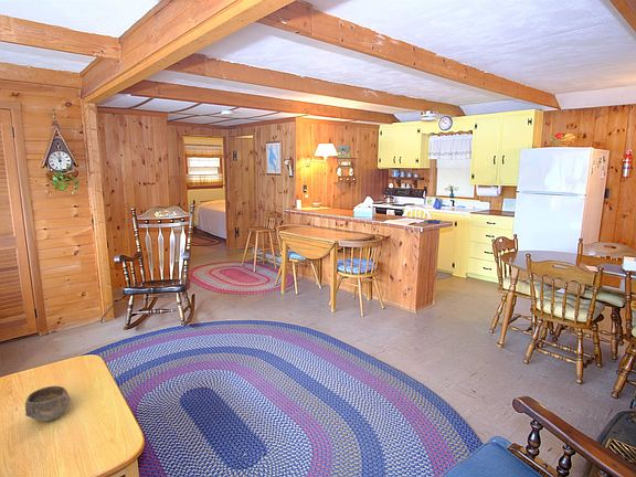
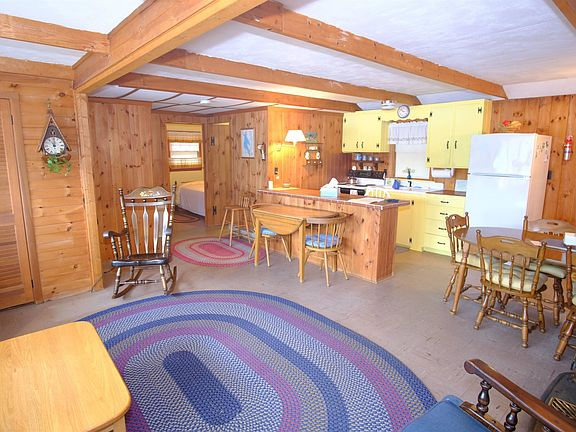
- bowl (47, 405)
